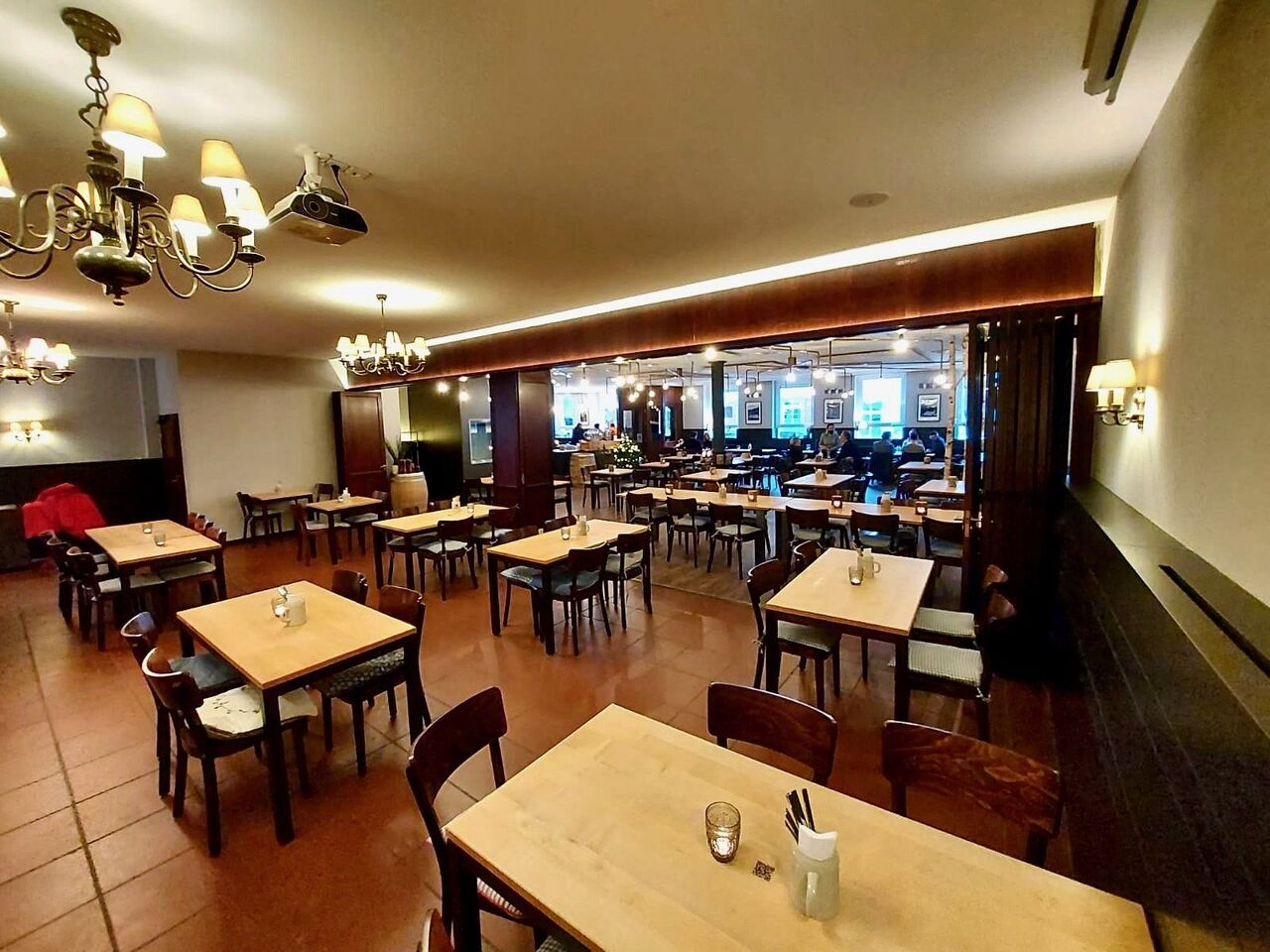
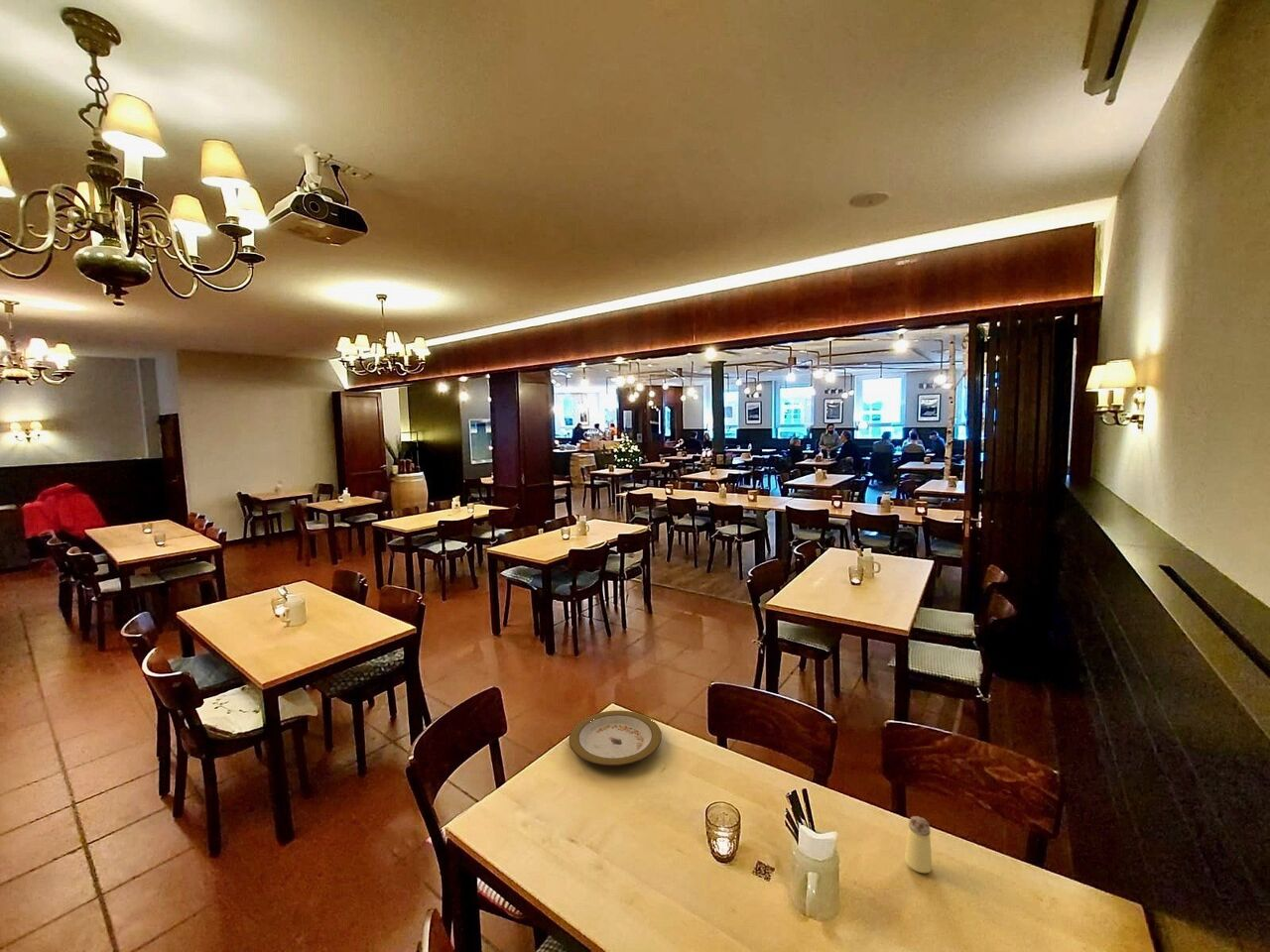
+ saltshaker (919, 843)
+ plate (615, 739)
